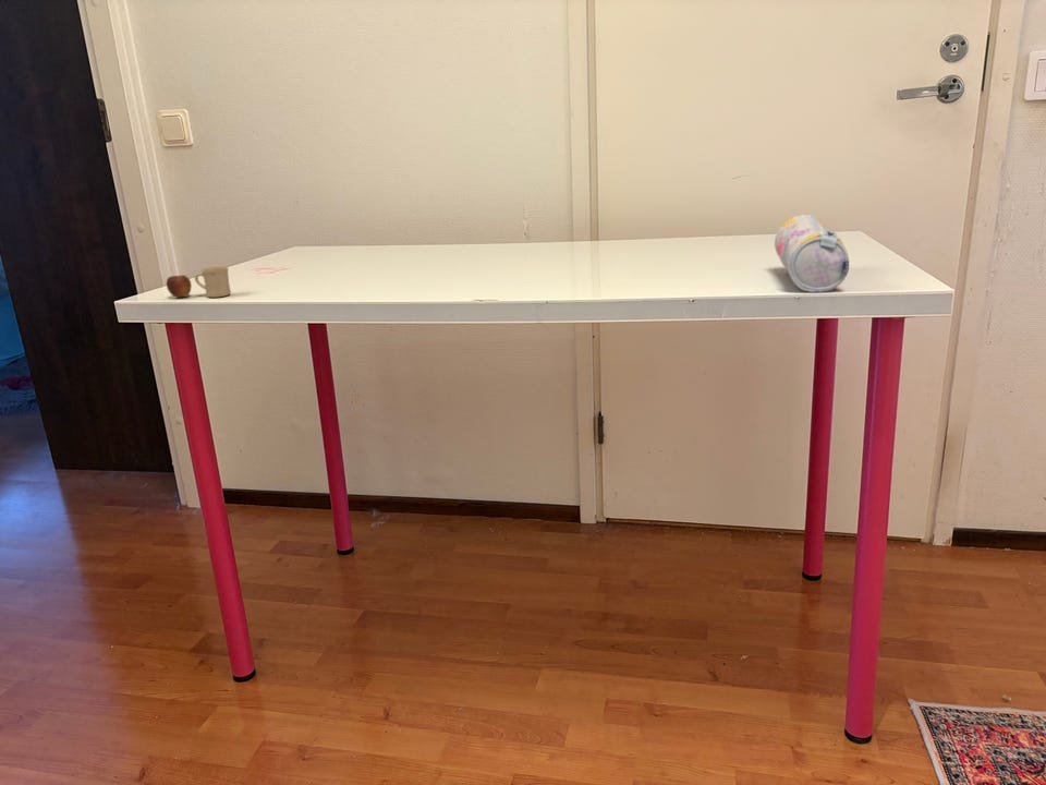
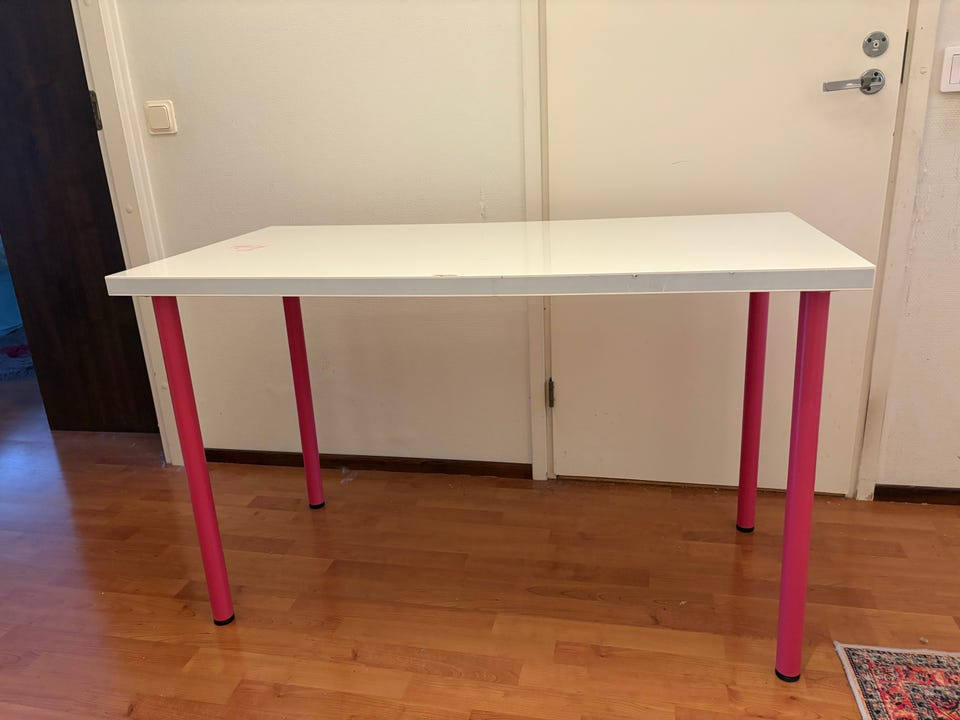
- mug (198, 282)
- pencil case (808, 251)
